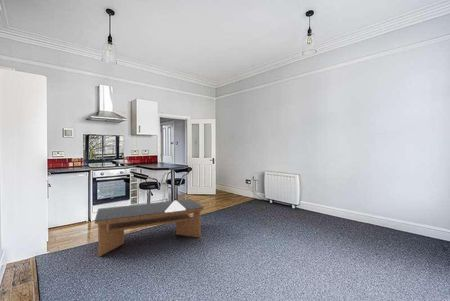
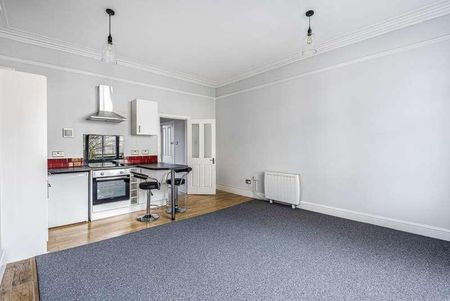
- coffee table (151, 223)
